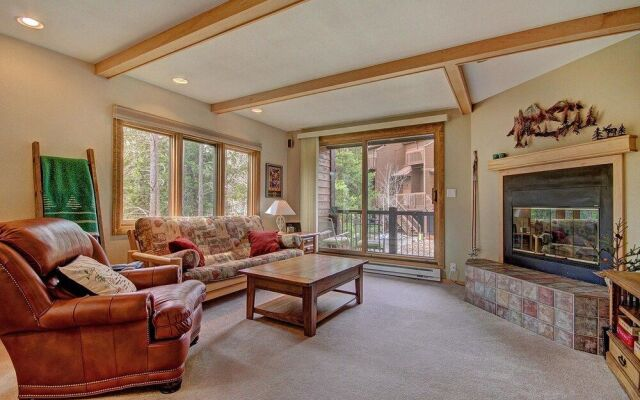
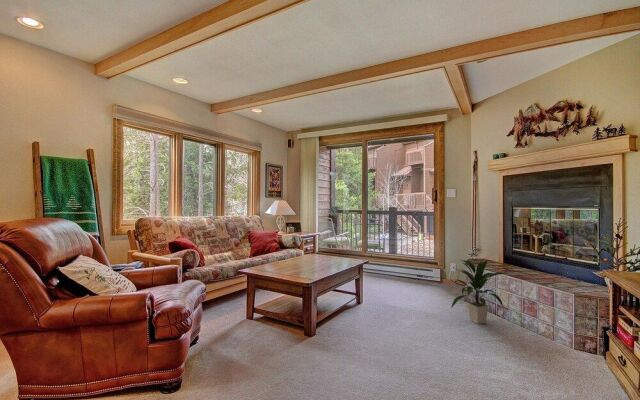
+ indoor plant (475, 288)
